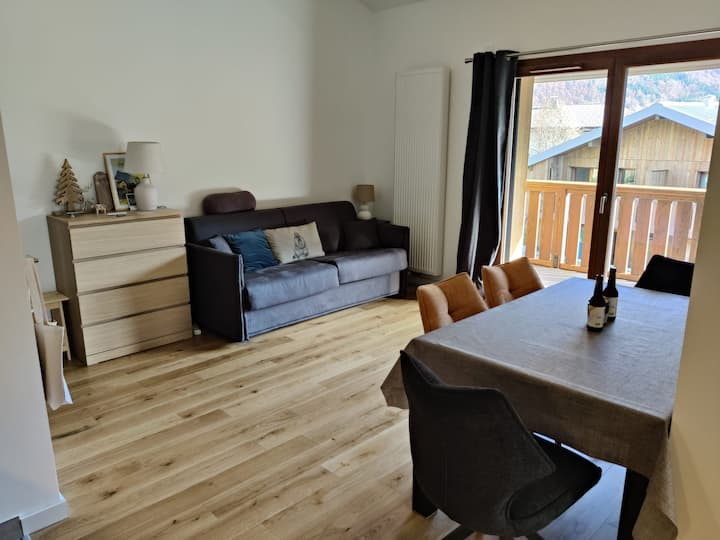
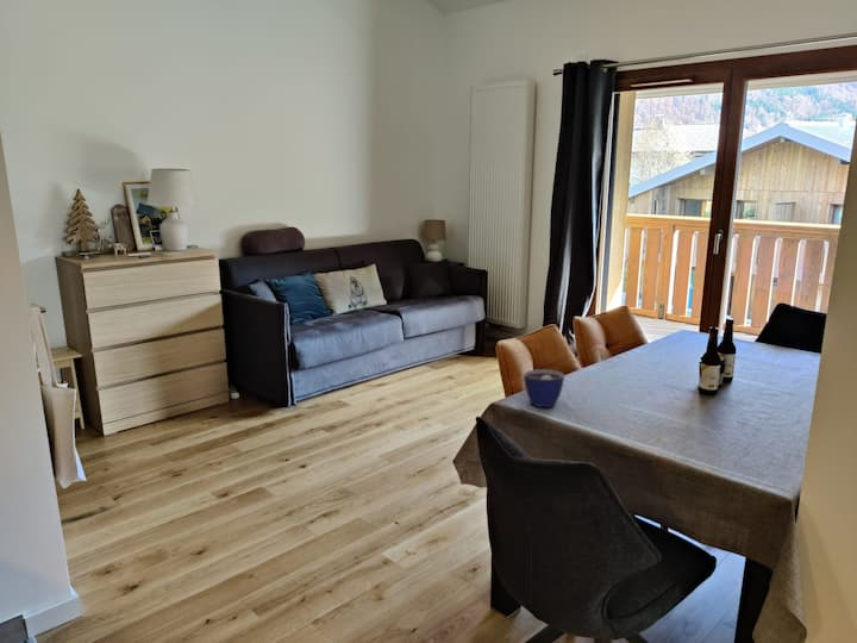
+ cup (542, 386)
